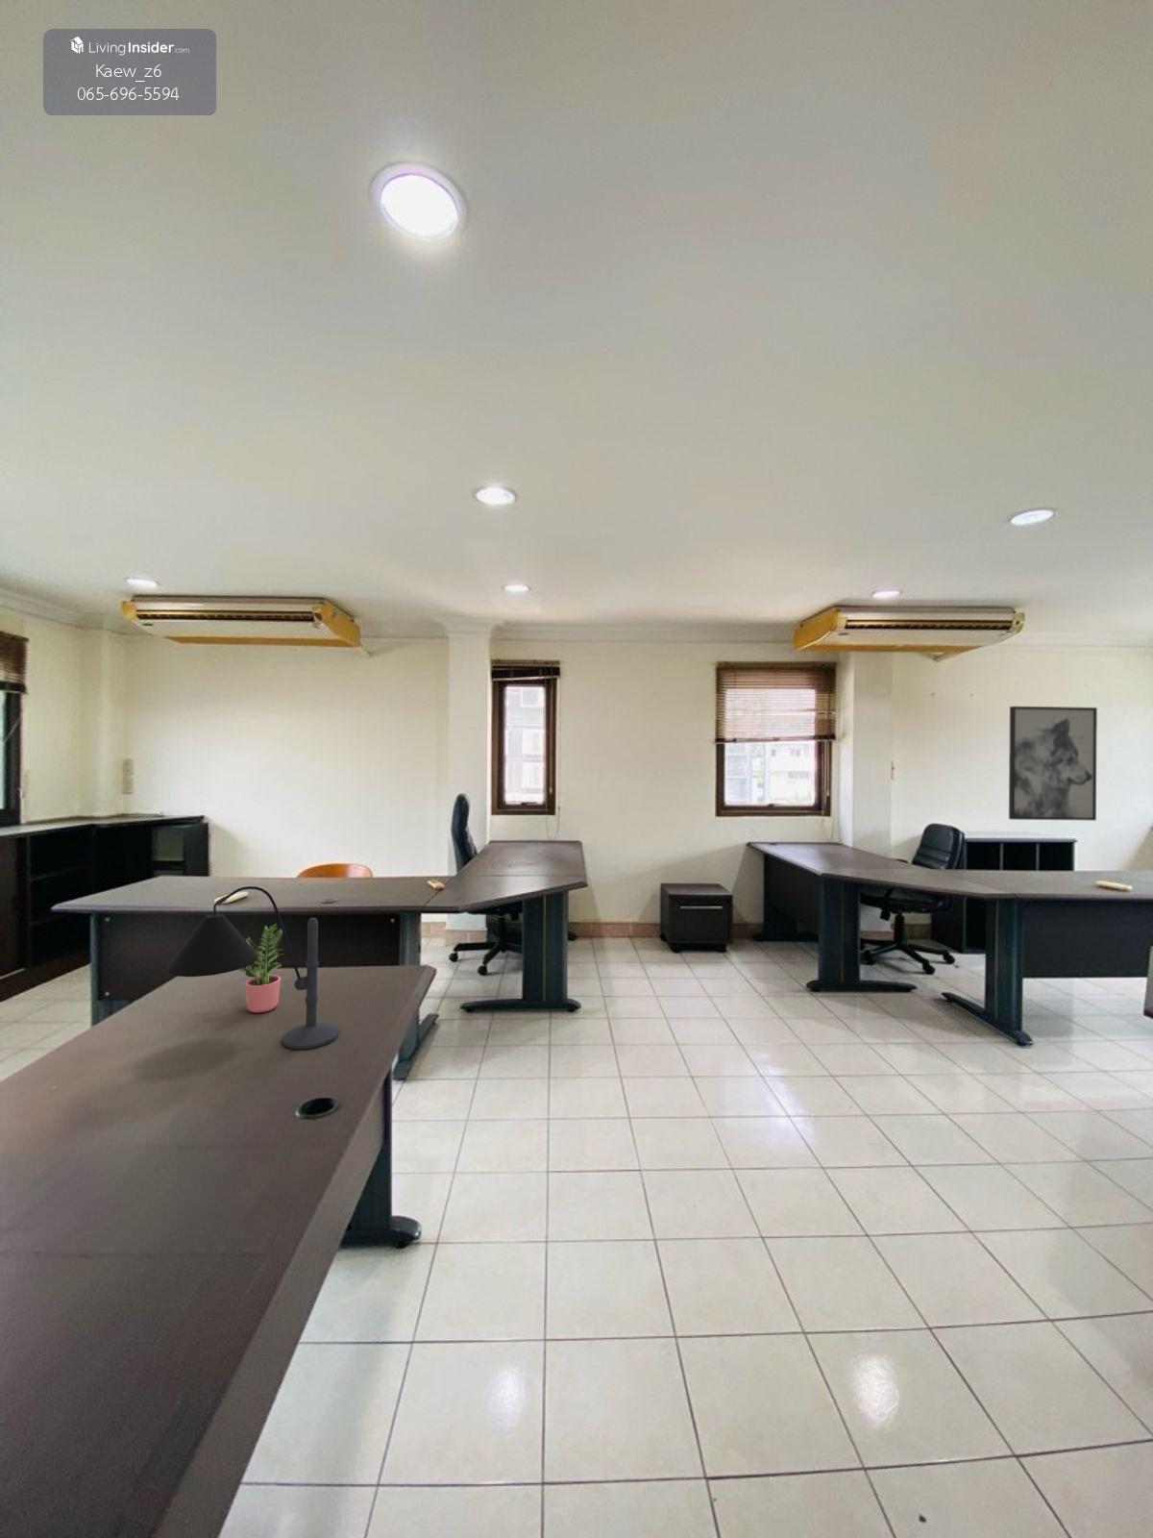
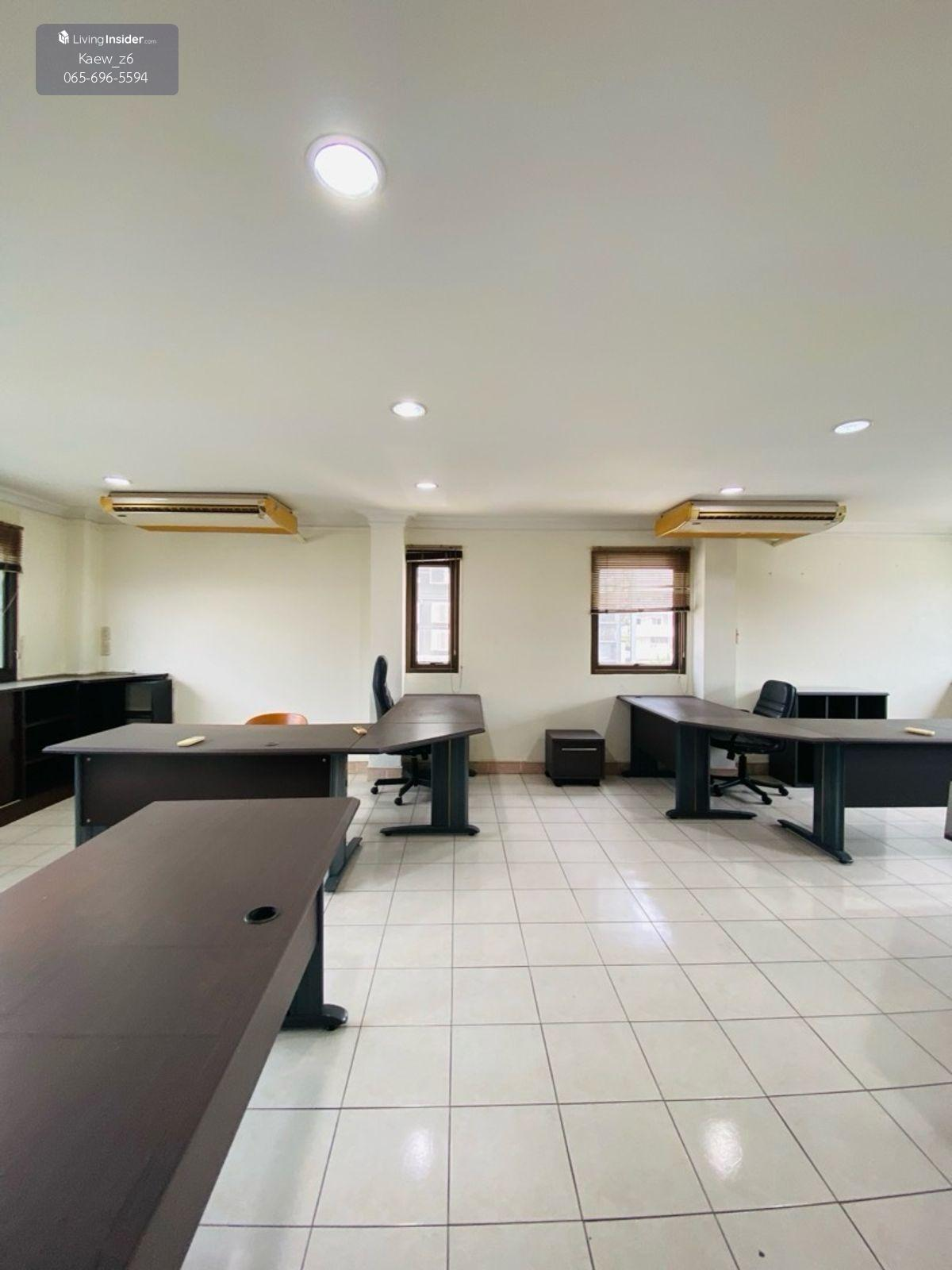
- potted plant (249, 965)
- wall art (1052, 763)
- desk lamp (254, 962)
